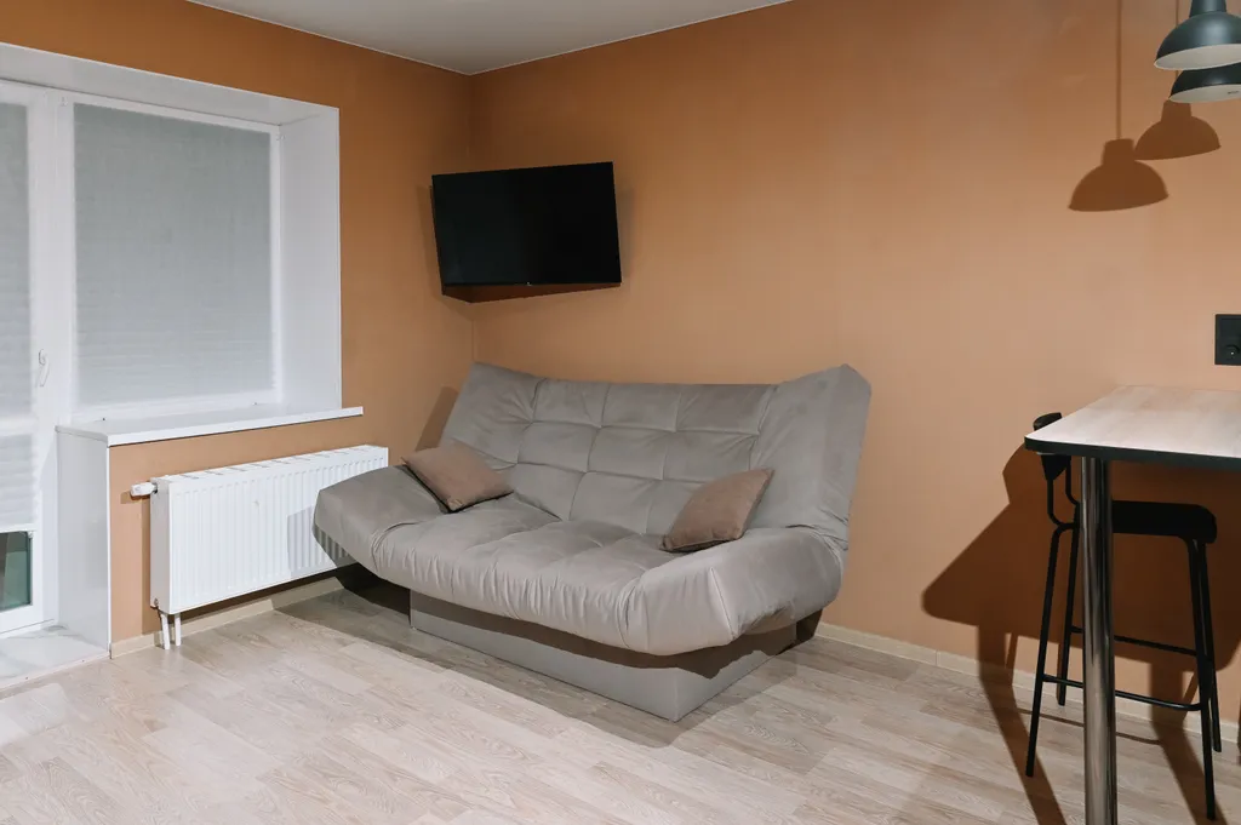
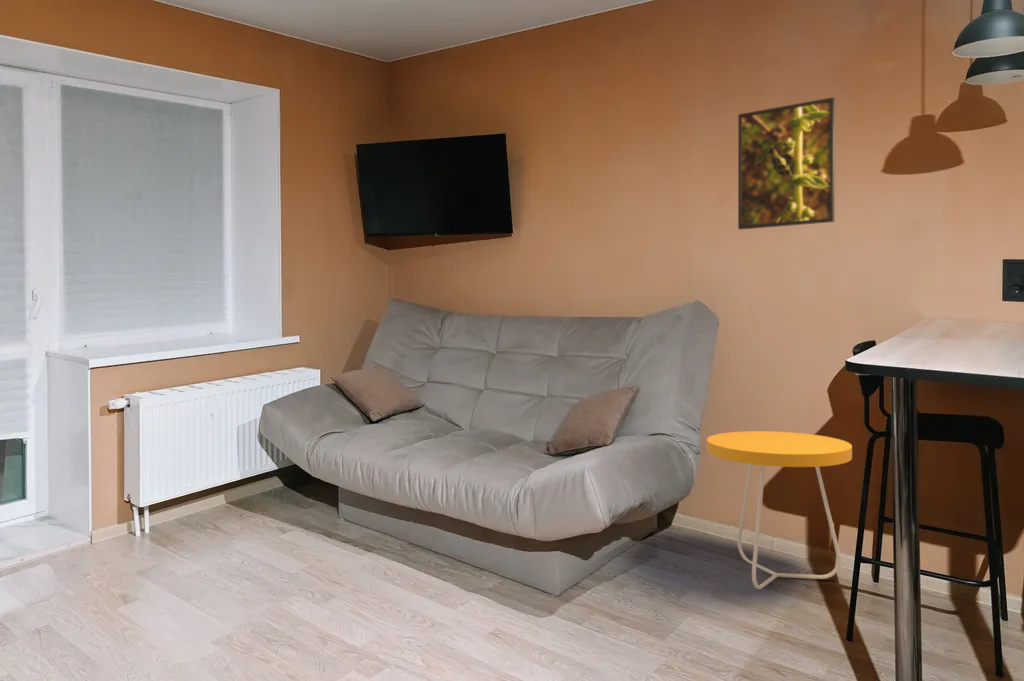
+ side table (761, 508)
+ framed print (784, 166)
